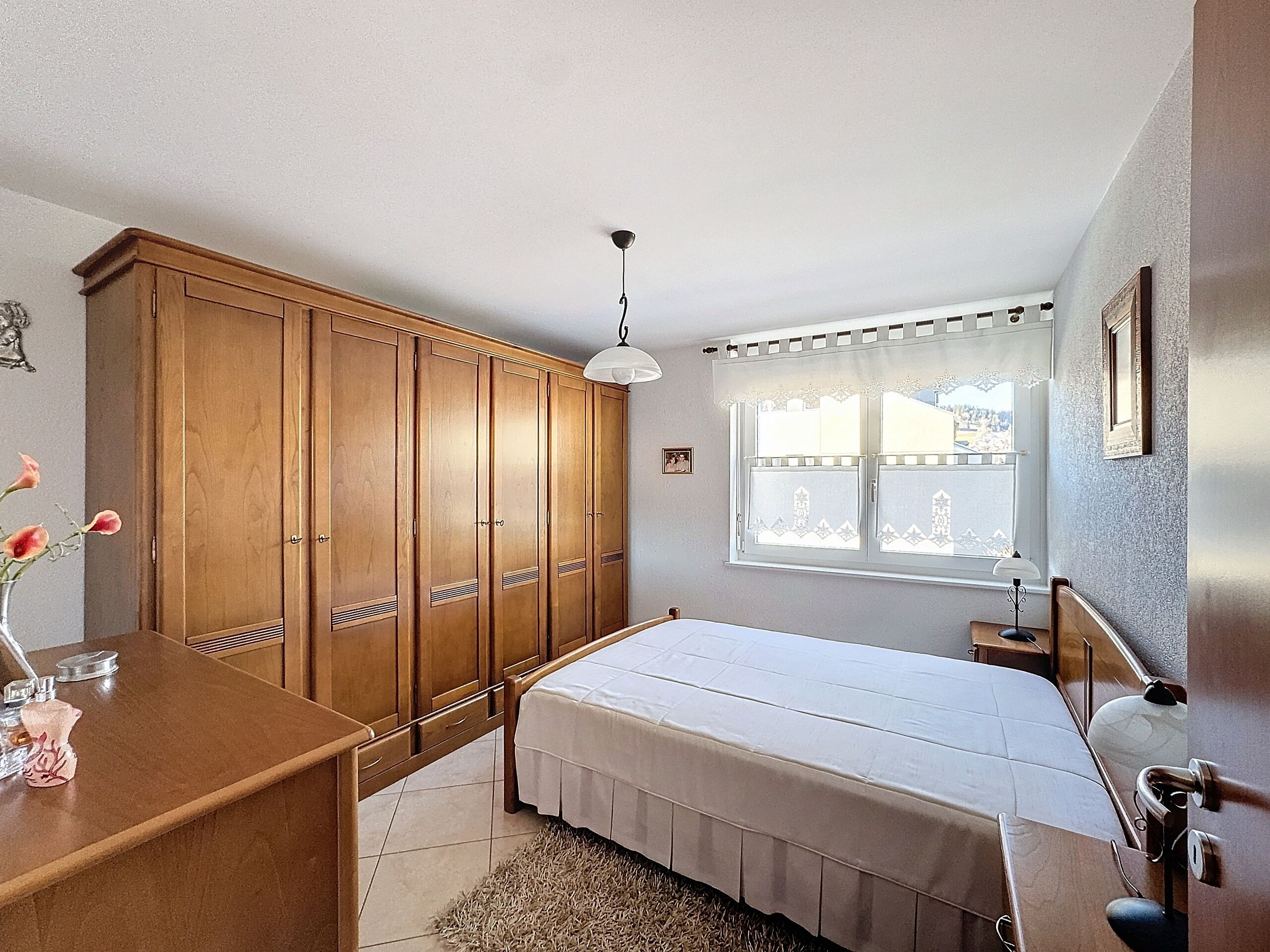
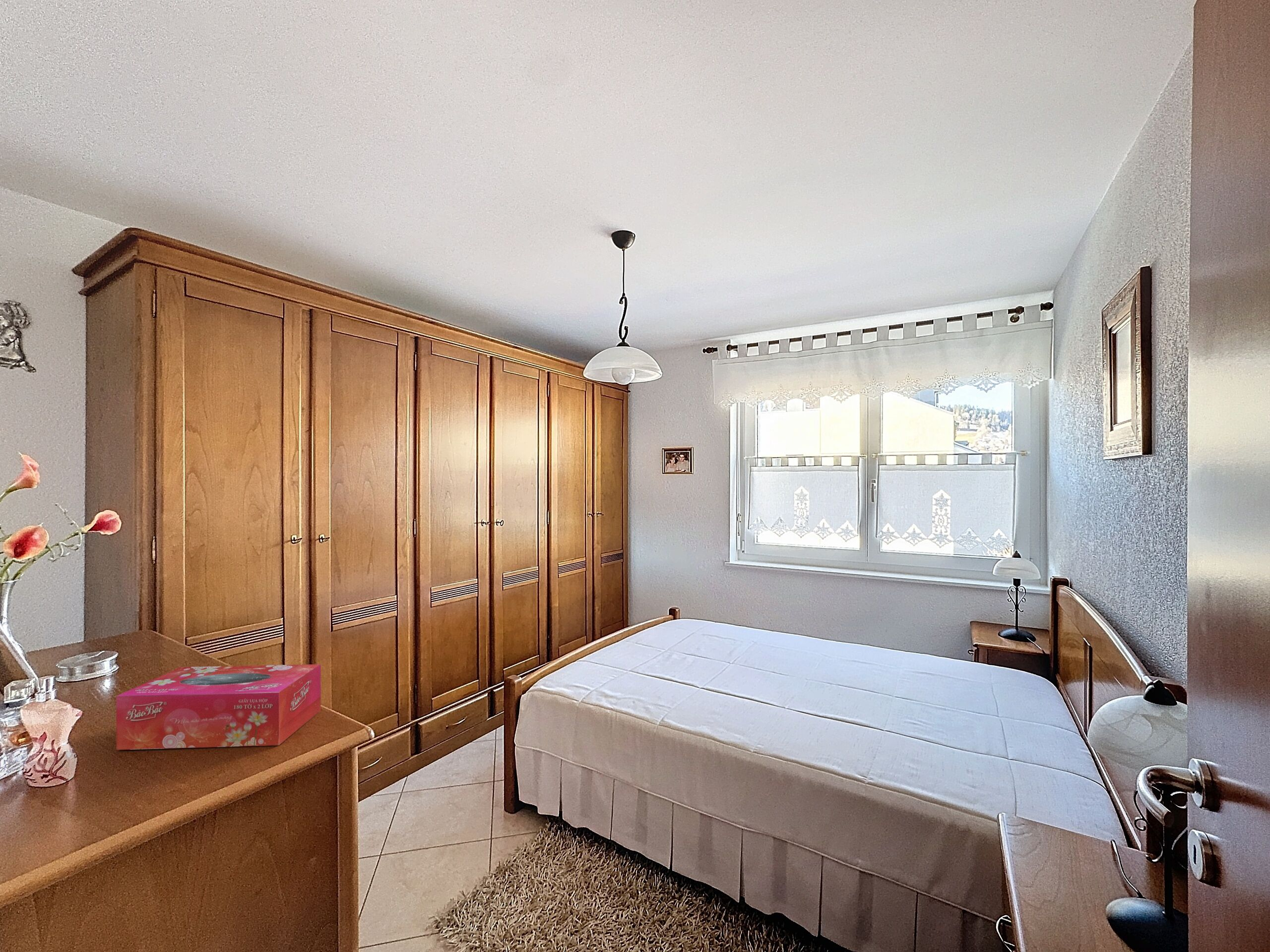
+ tissue box (226, 704)
